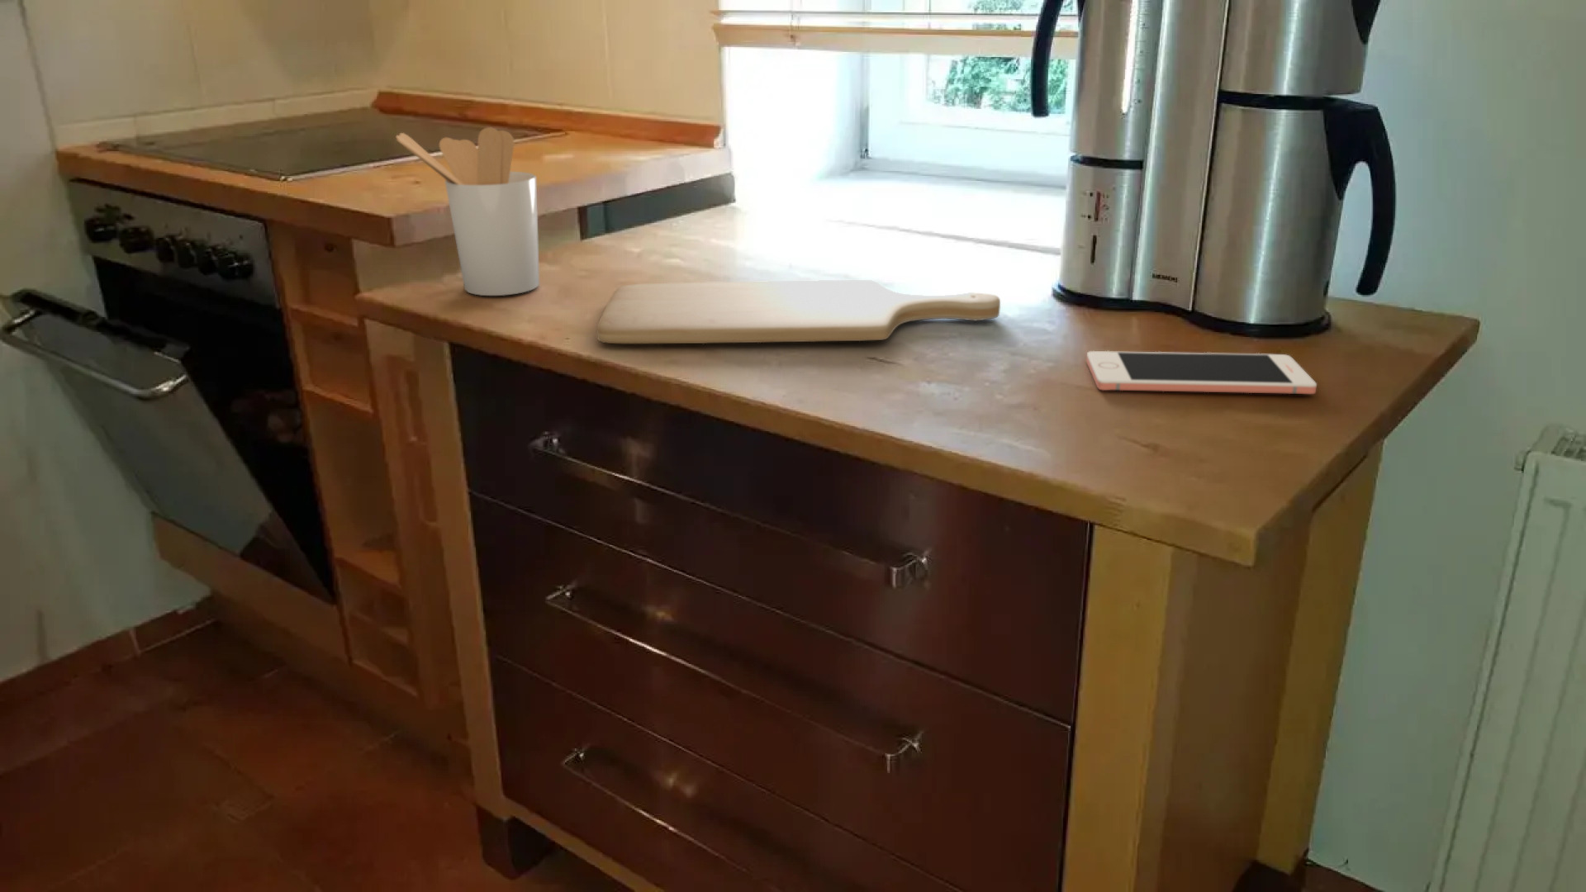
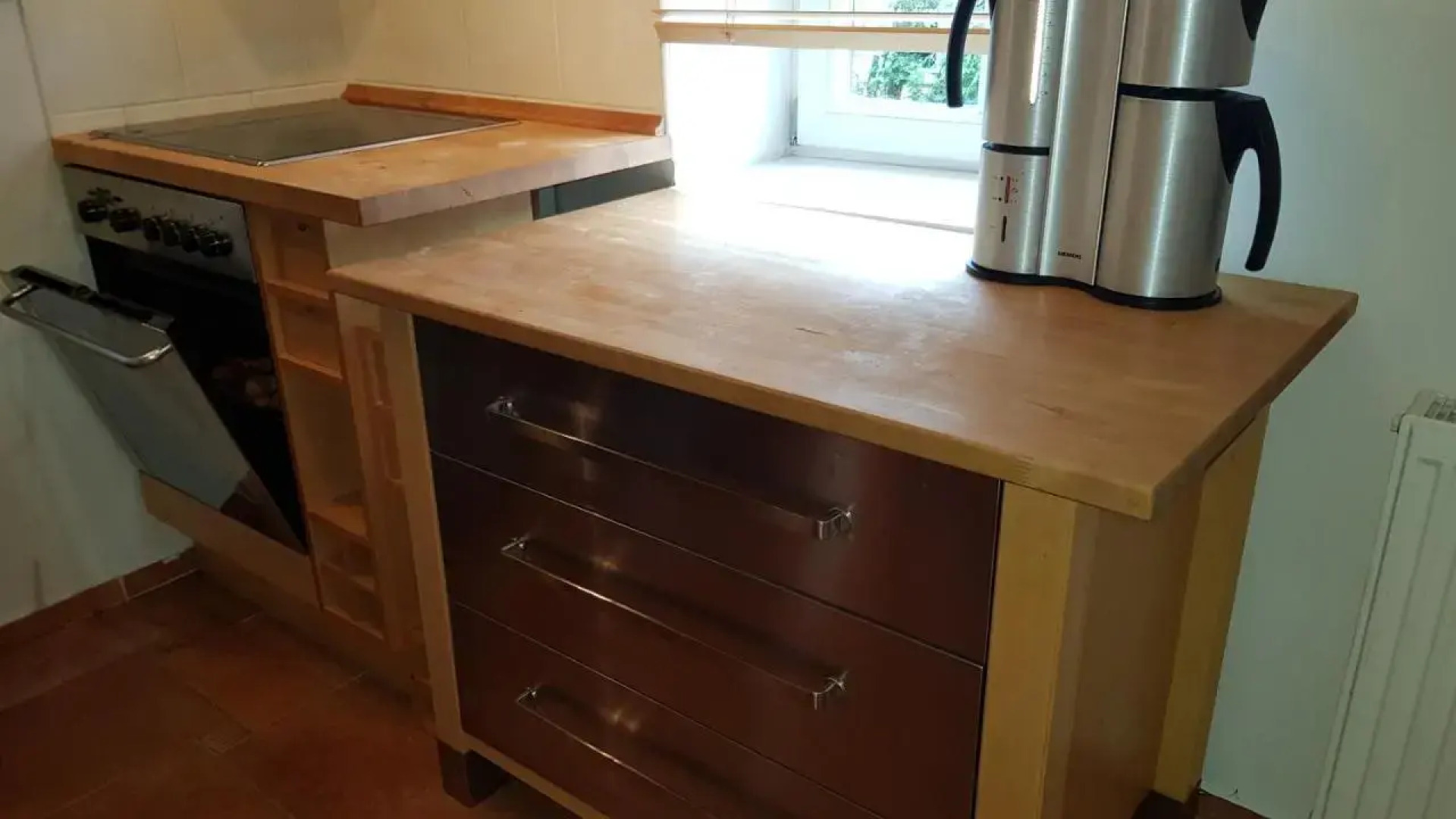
- utensil holder (469, 208)
- chopping board (803, 309)
- cell phone (1196, 371)
